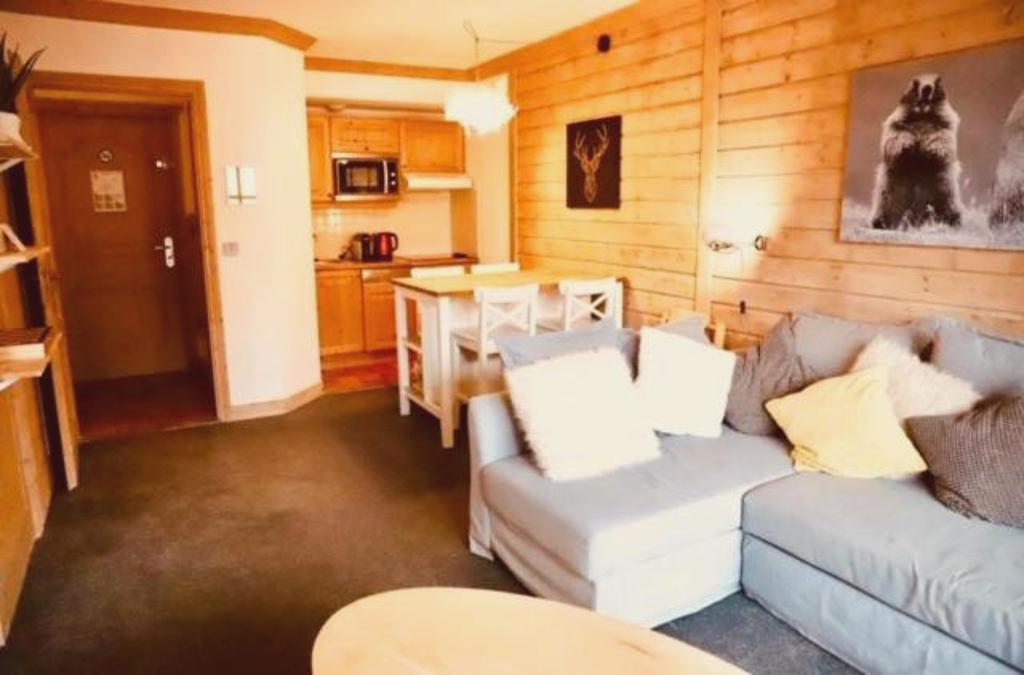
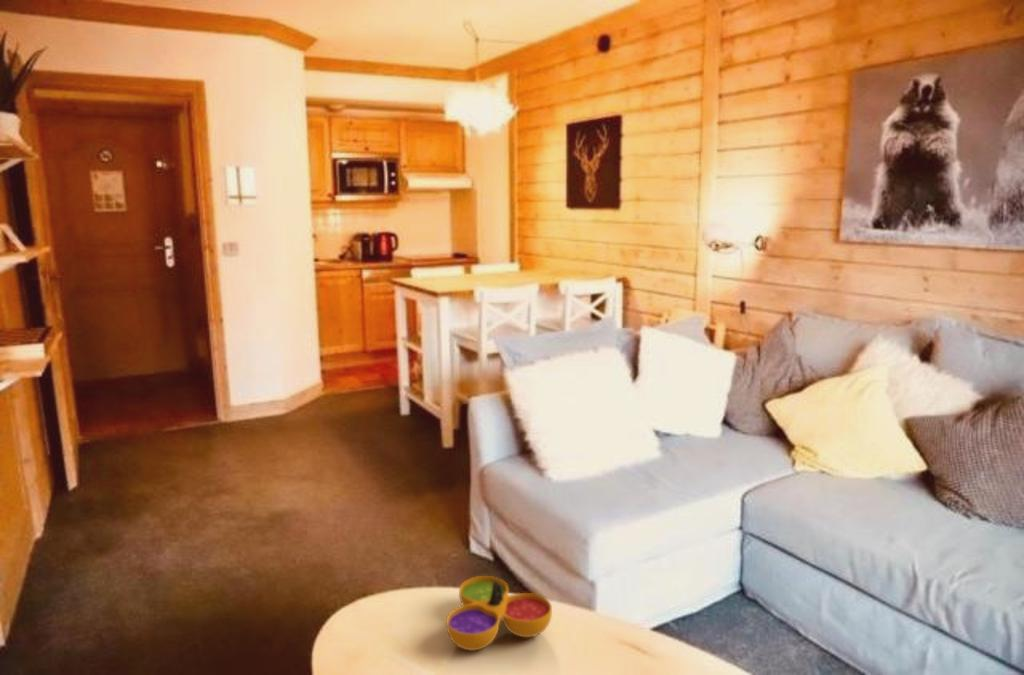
+ decorative bowl (502, 608)
